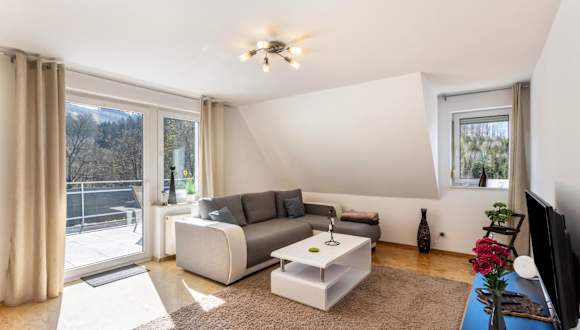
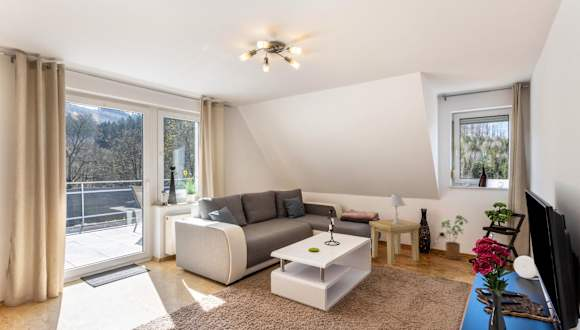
+ house plant (453, 236)
+ side table (394, 240)
+ table lamp (396, 208)
